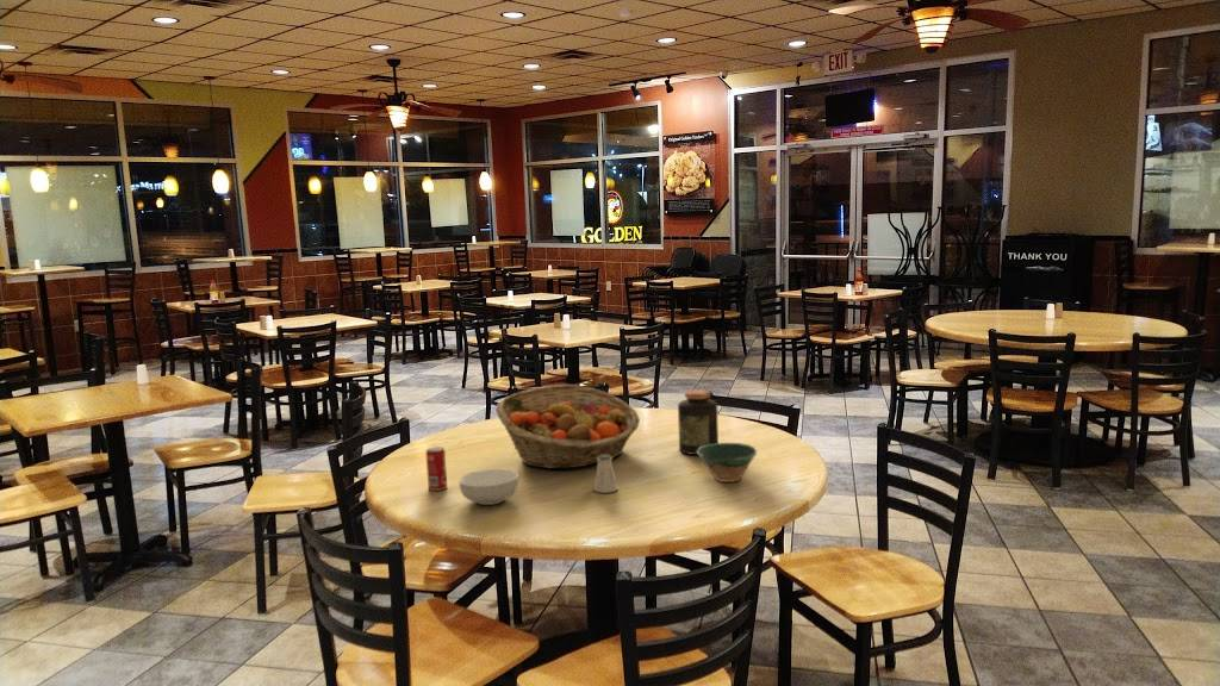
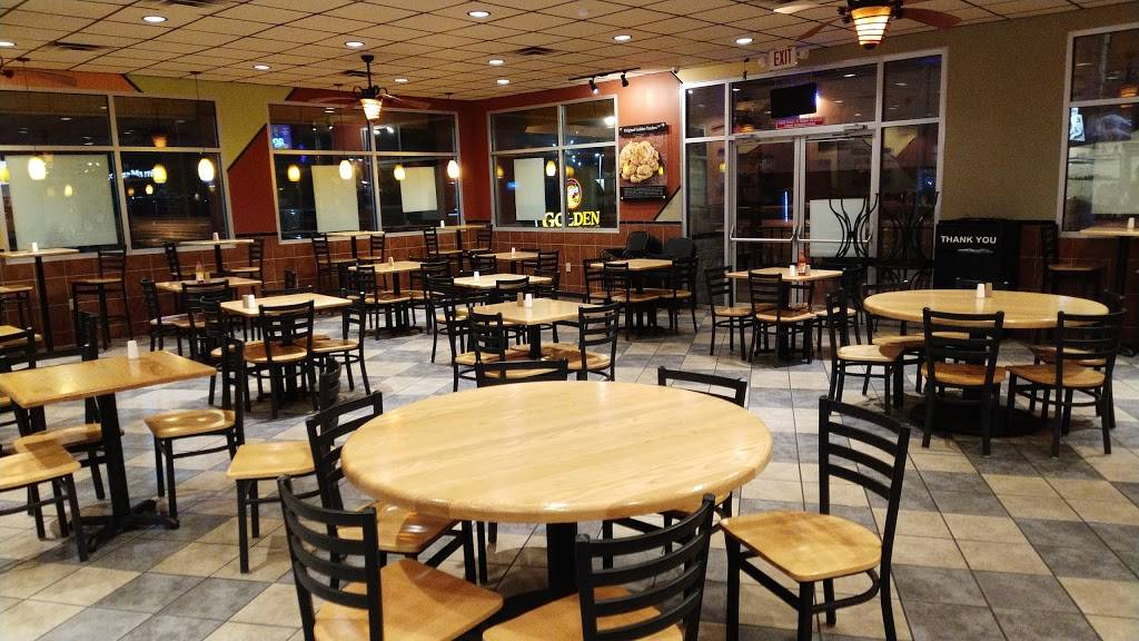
- saltshaker (604, 472)
- beverage can (436, 468)
- jar (697, 420)
- cereal bowl (488, 488)
- bowl (727, 463)
- fruit basket (568, 424)
